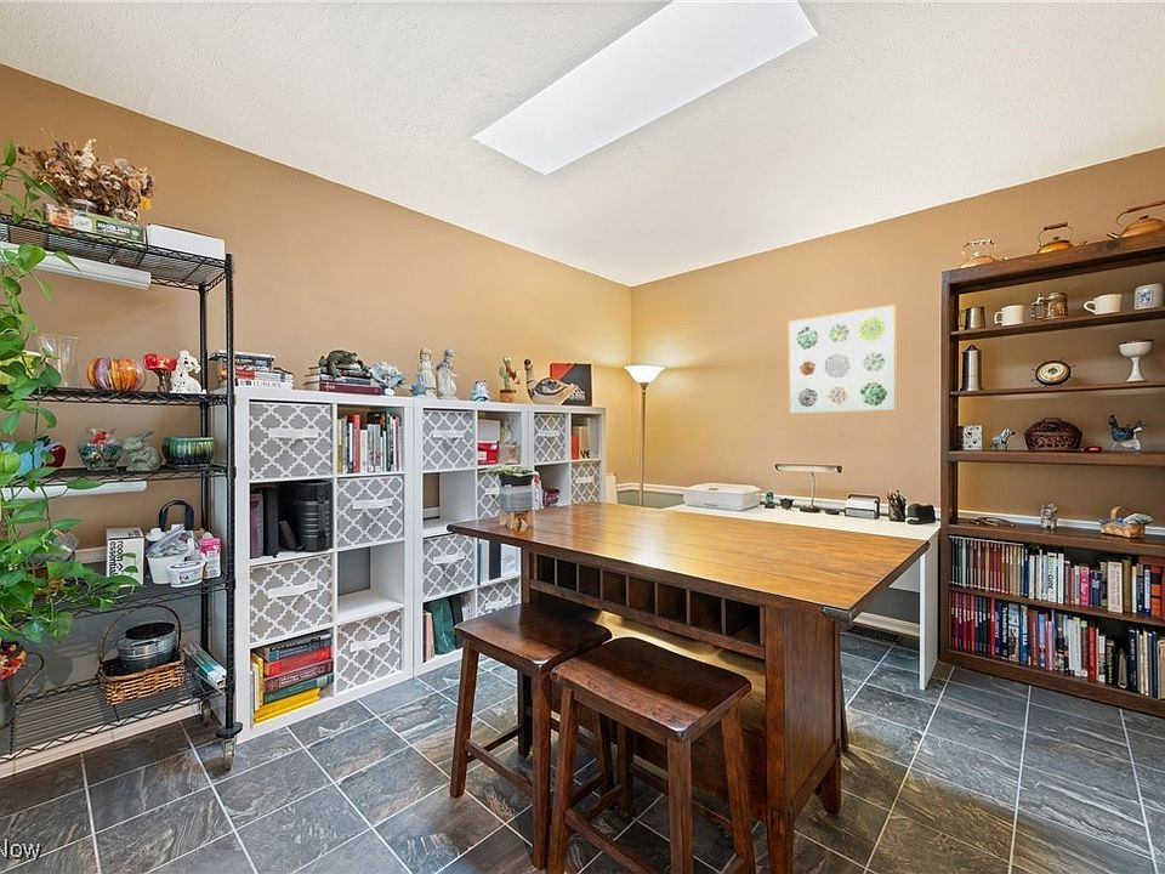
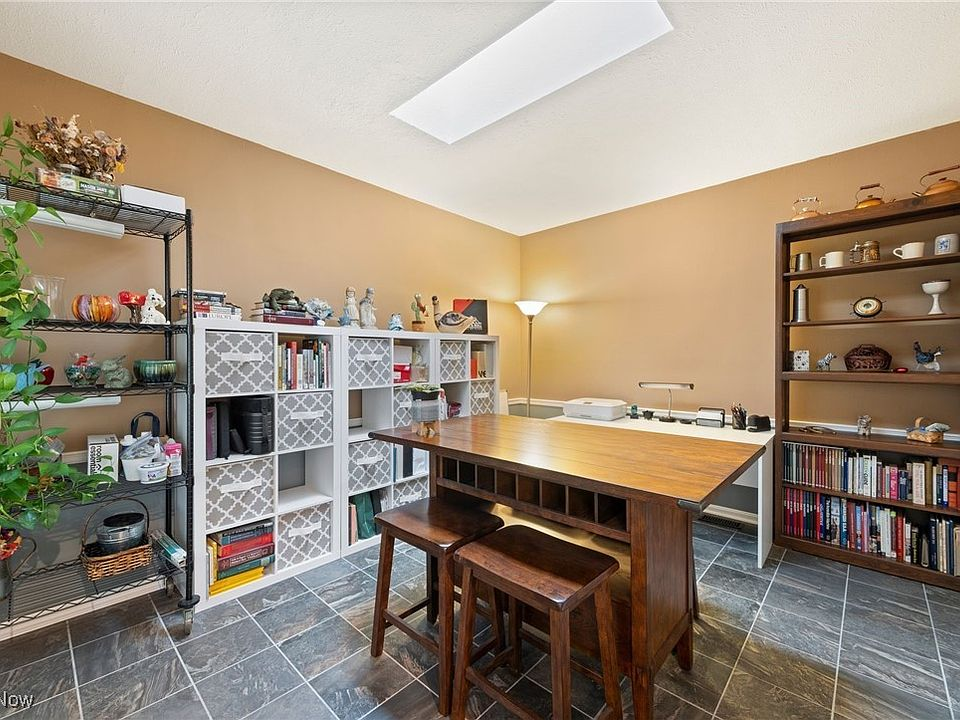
- wall art (839, 363)
